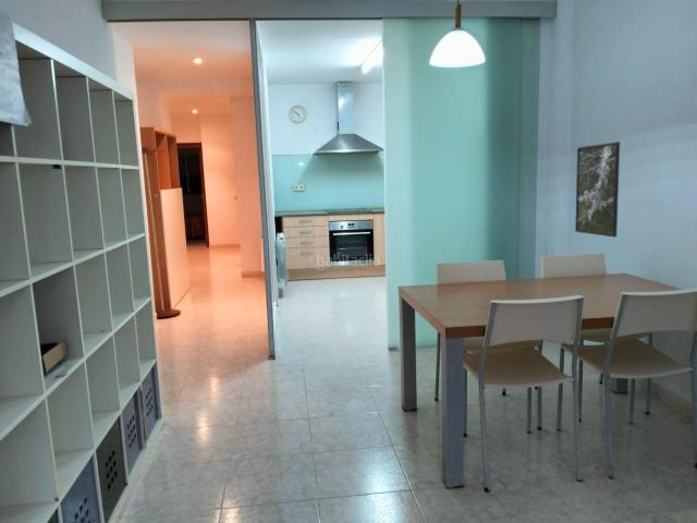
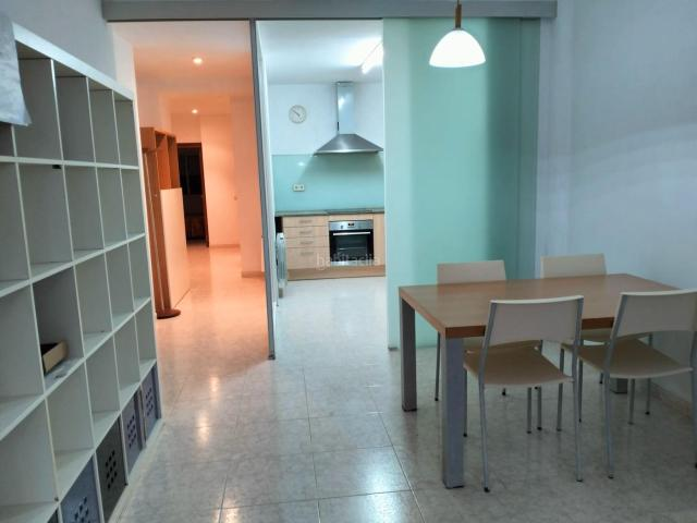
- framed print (596, 190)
